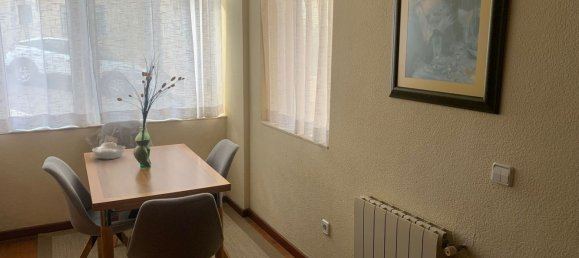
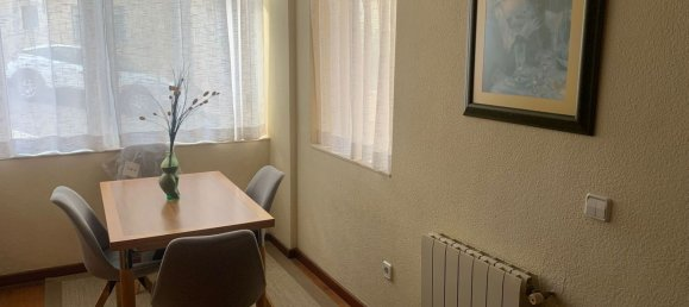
- bowl (109, 151)
